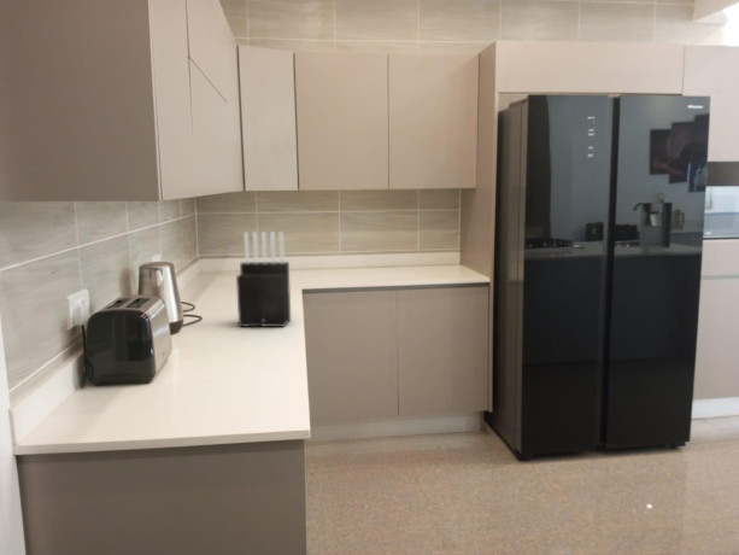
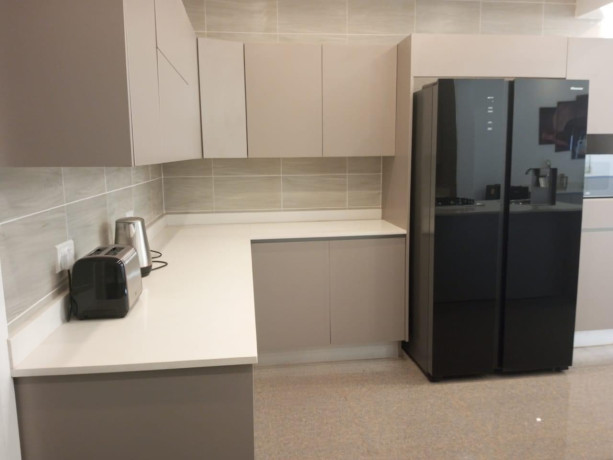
- knife block (262, 279)
